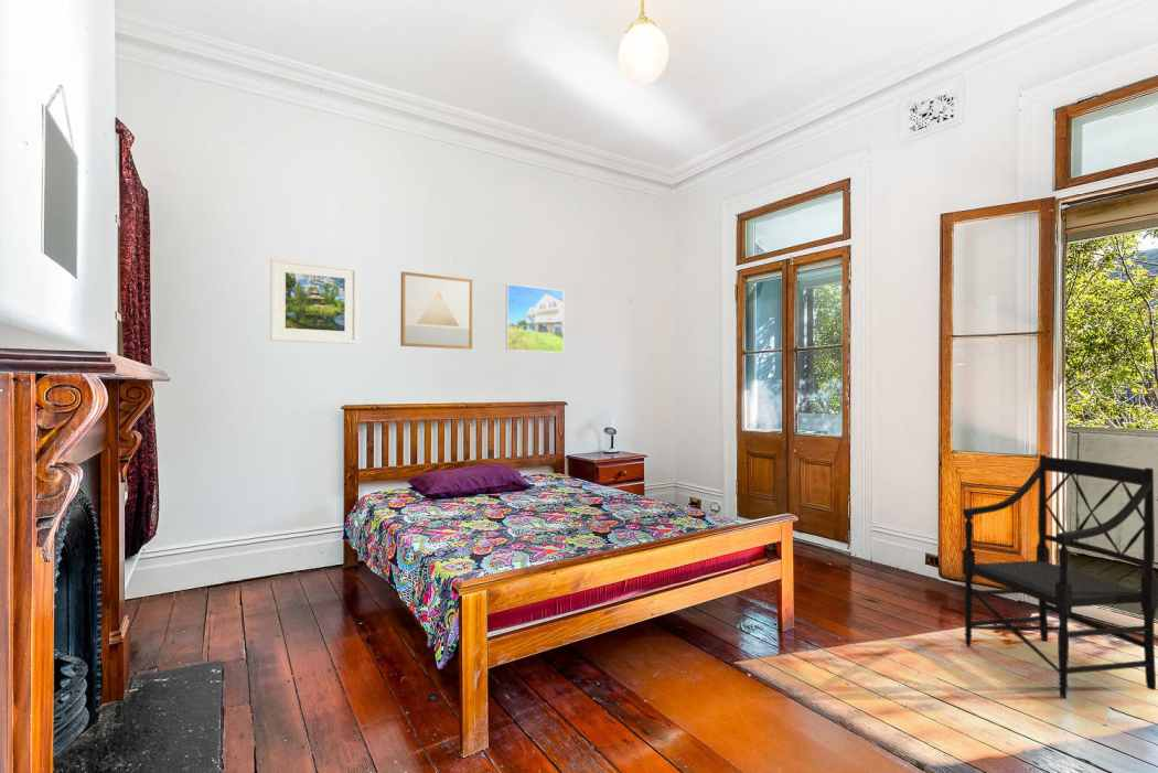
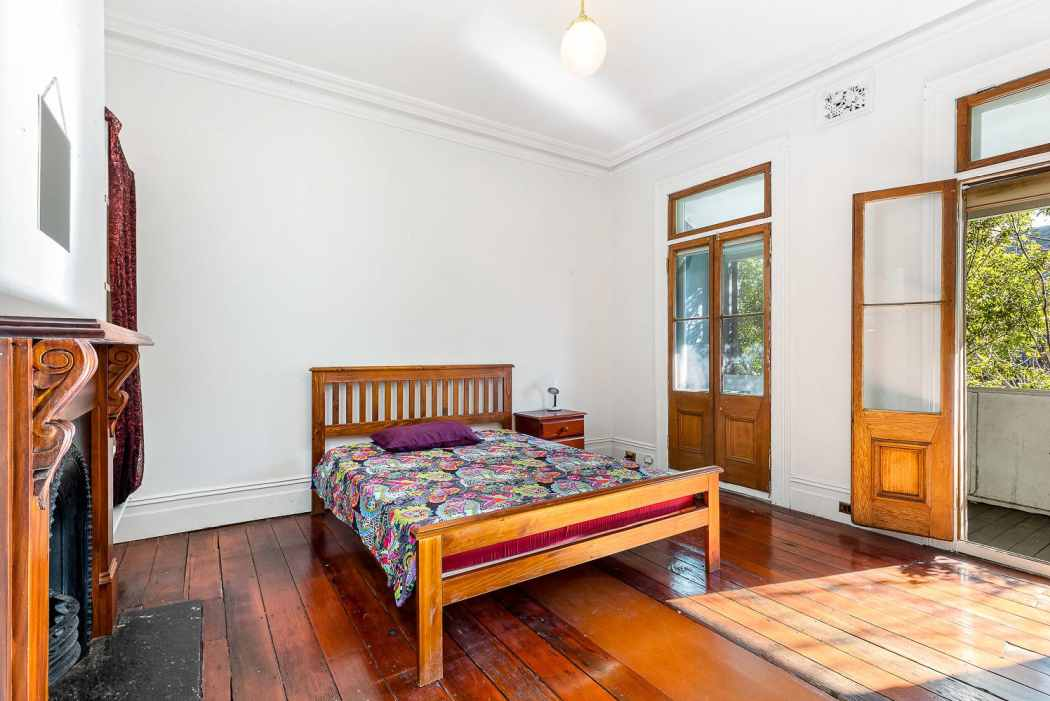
- wall art (437, 311)
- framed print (315, 302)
- armchair (1052, 563)
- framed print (535, 319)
